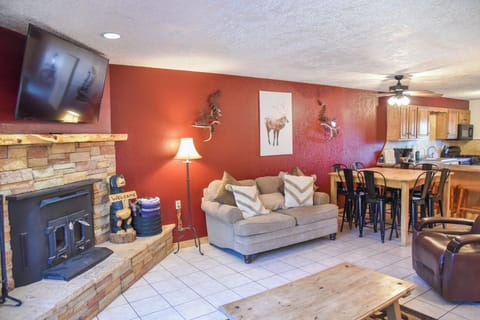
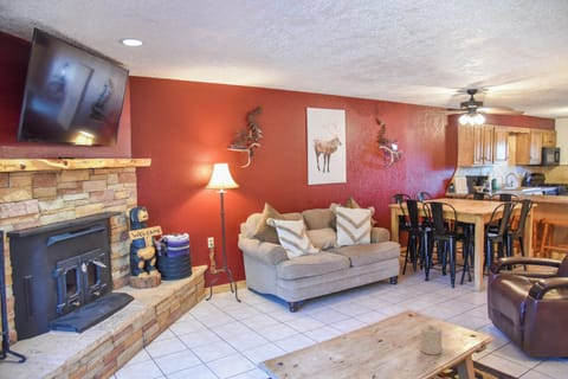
+ candle (431, 336)
